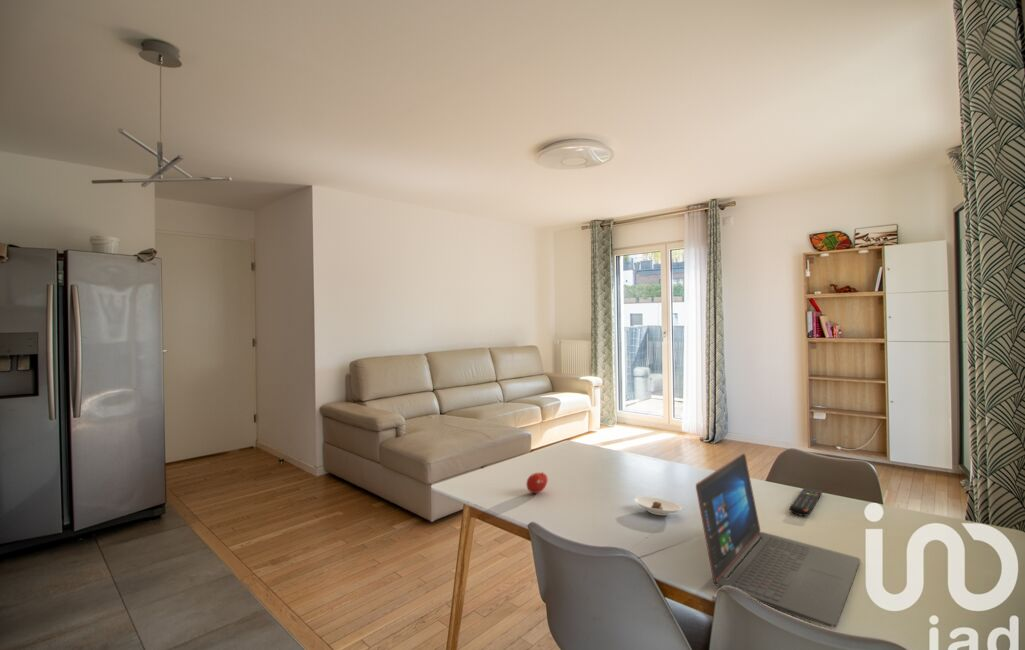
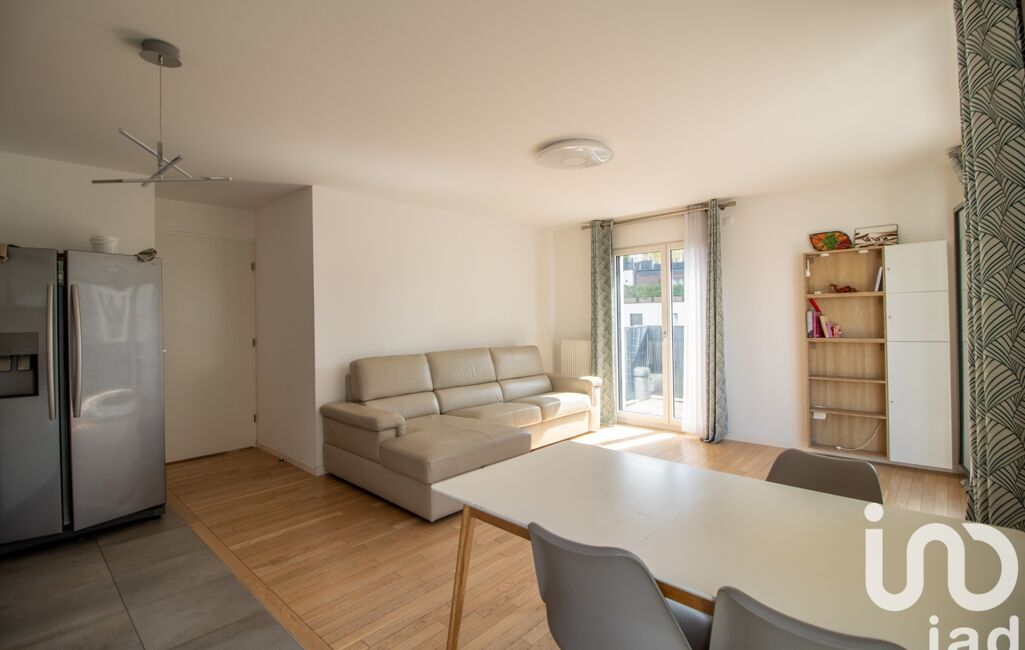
- fruit (537, 481)
- saucer (657, 506)
- laptop (775, 535)
- remote control (806, 501)
